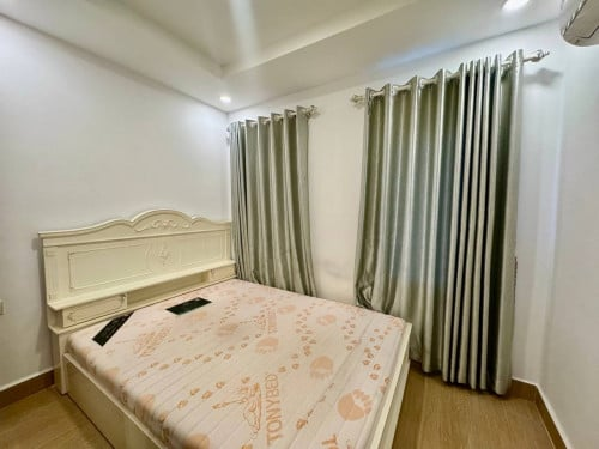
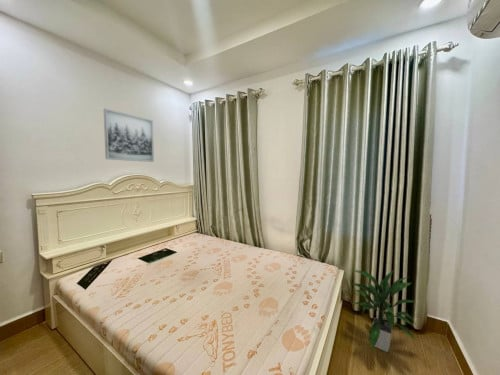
+ wall art (131, 138)
+ indoor plant (381, 308)
